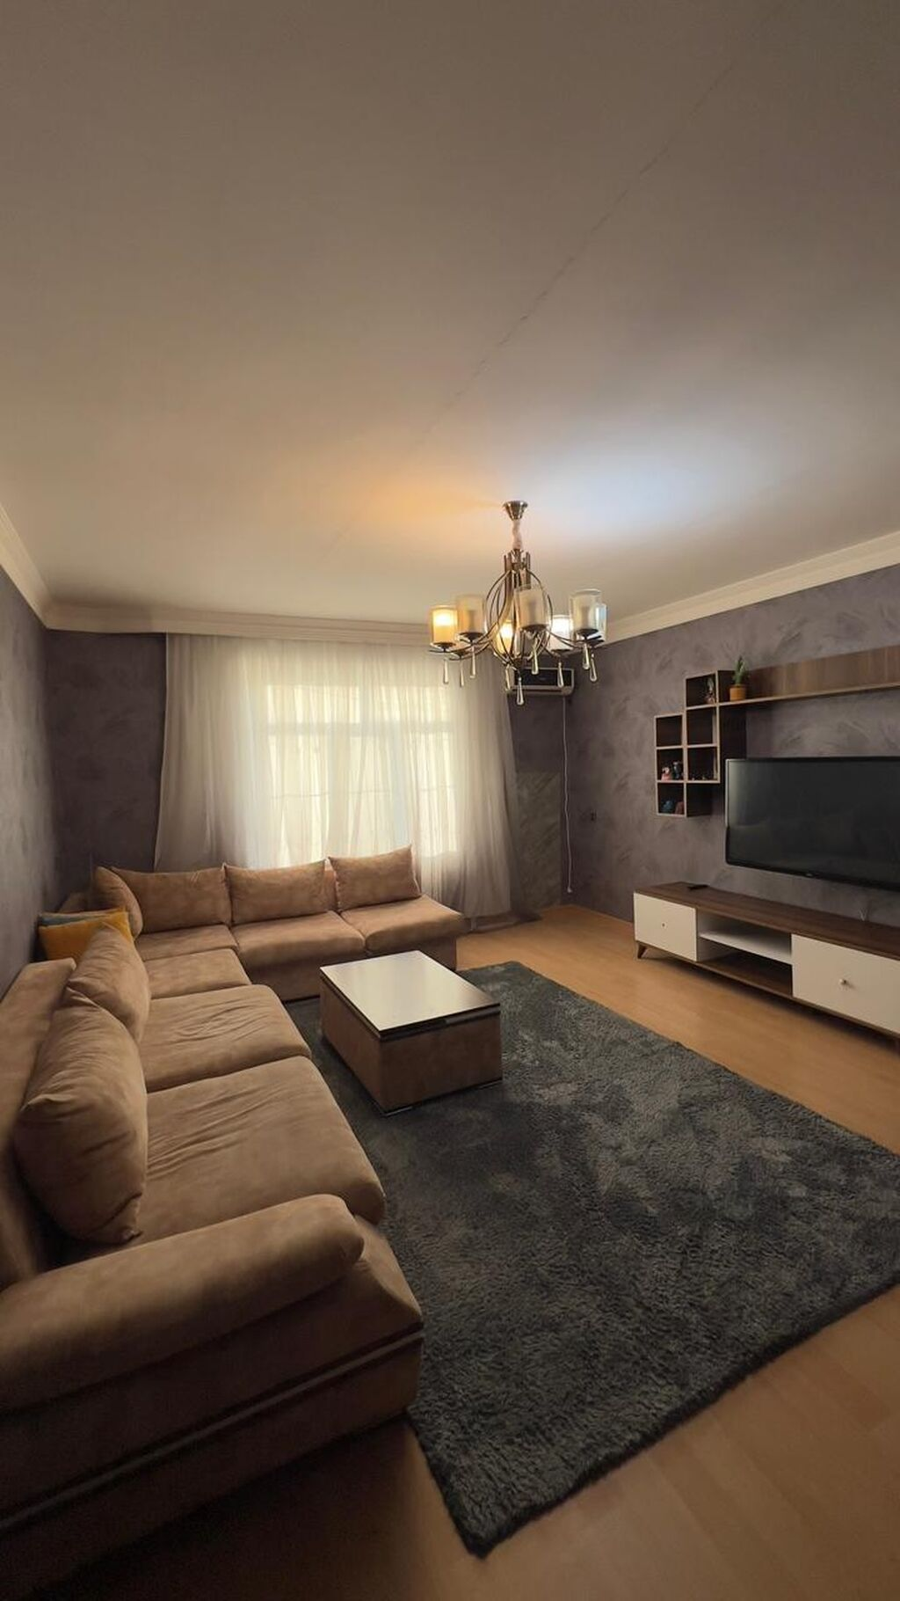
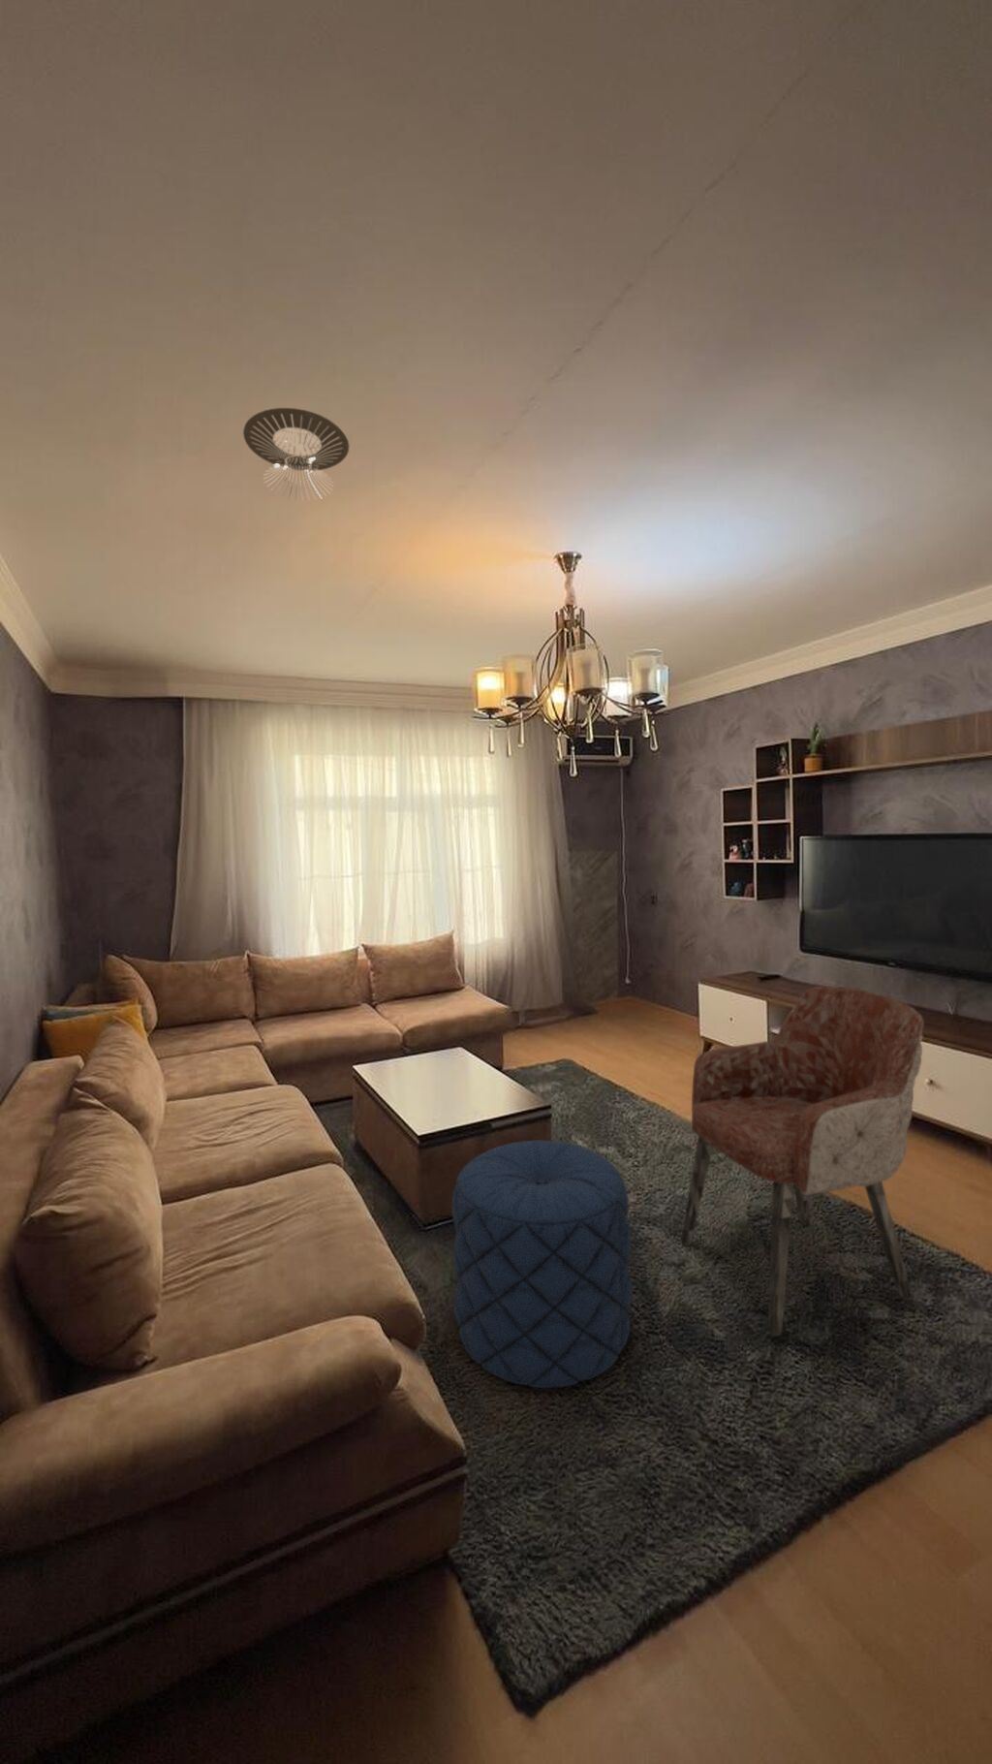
+ pouf (539, 1245)
+ armchair (805, 1133)
+ recessed light (298, 462)
